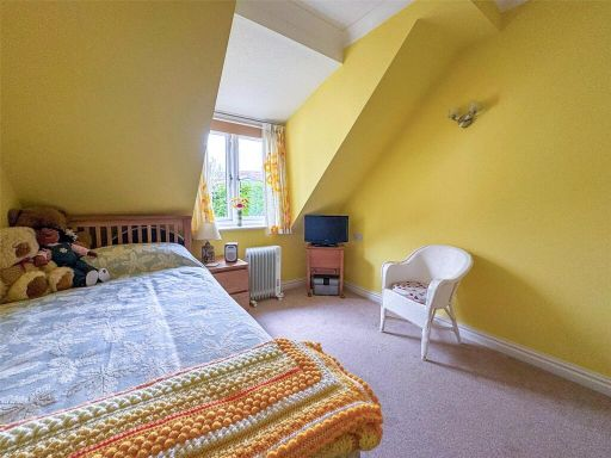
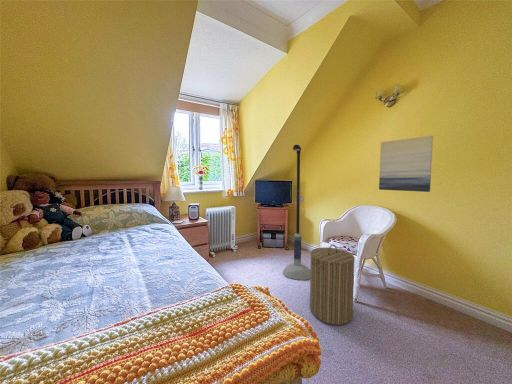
+ laundry hamper (331, 278)
+ wall art (403, 165)
+ floor lamp (298, 212)
